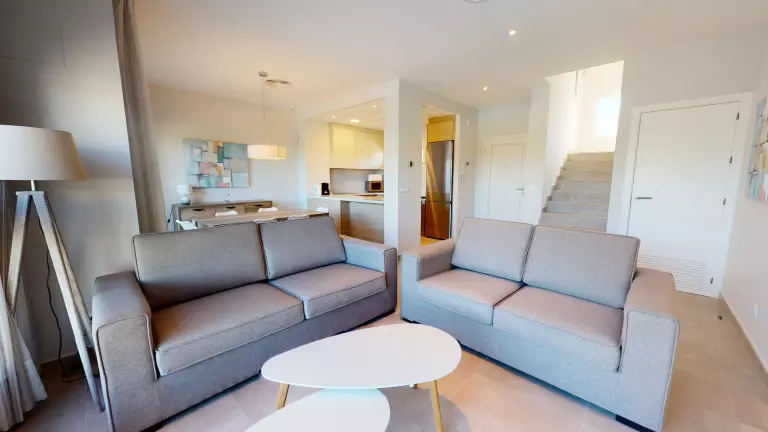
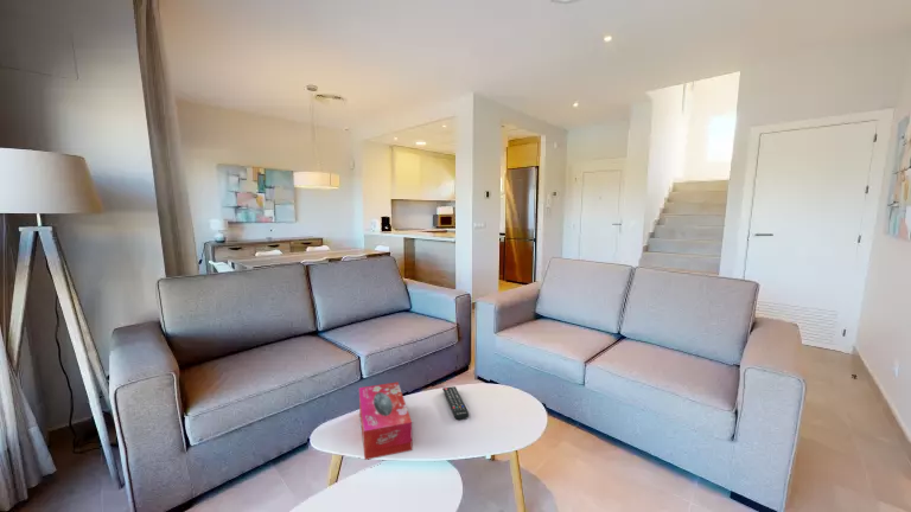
+ tissue box (383, 416)
+ remote control (454, 401)
